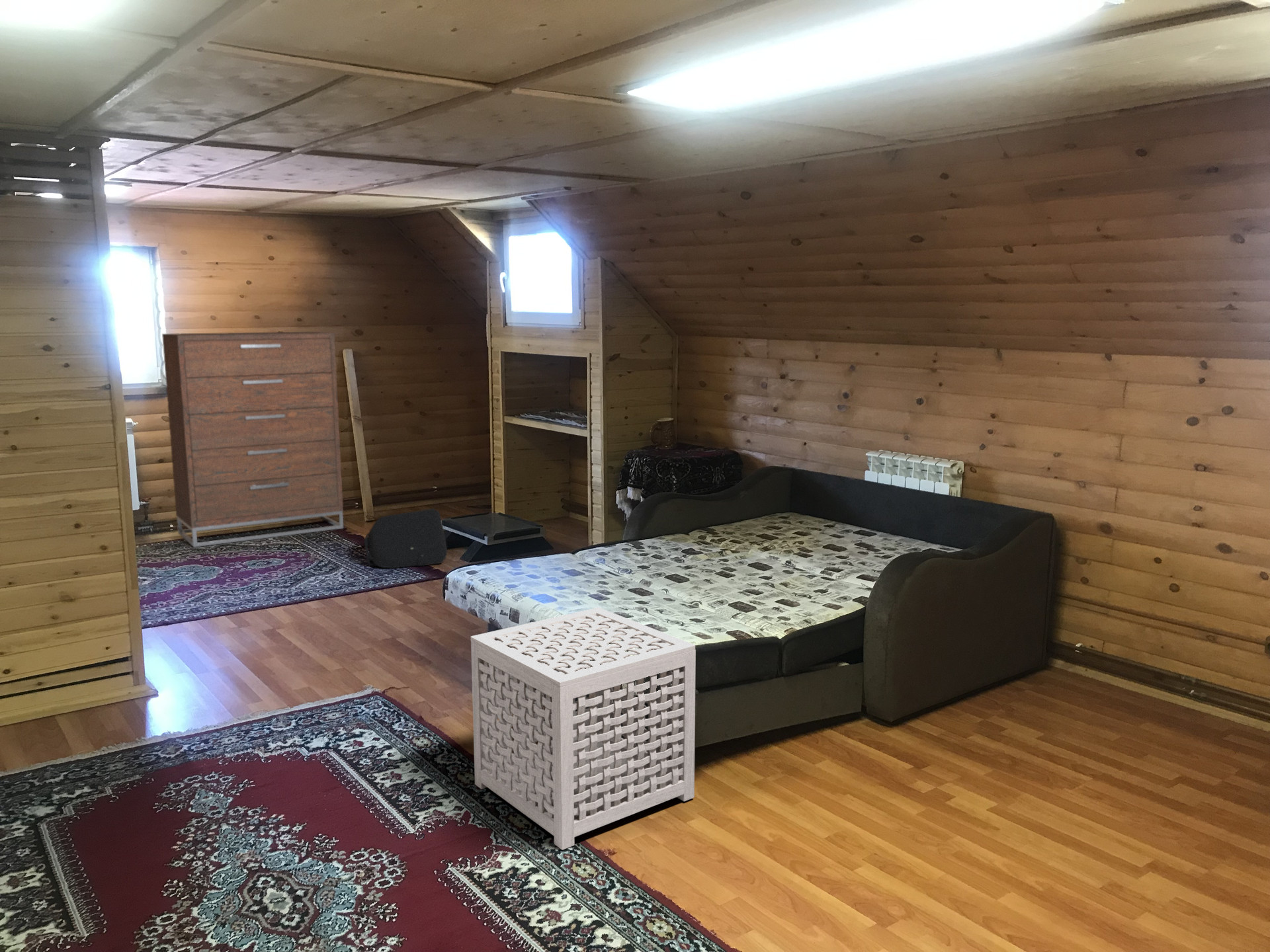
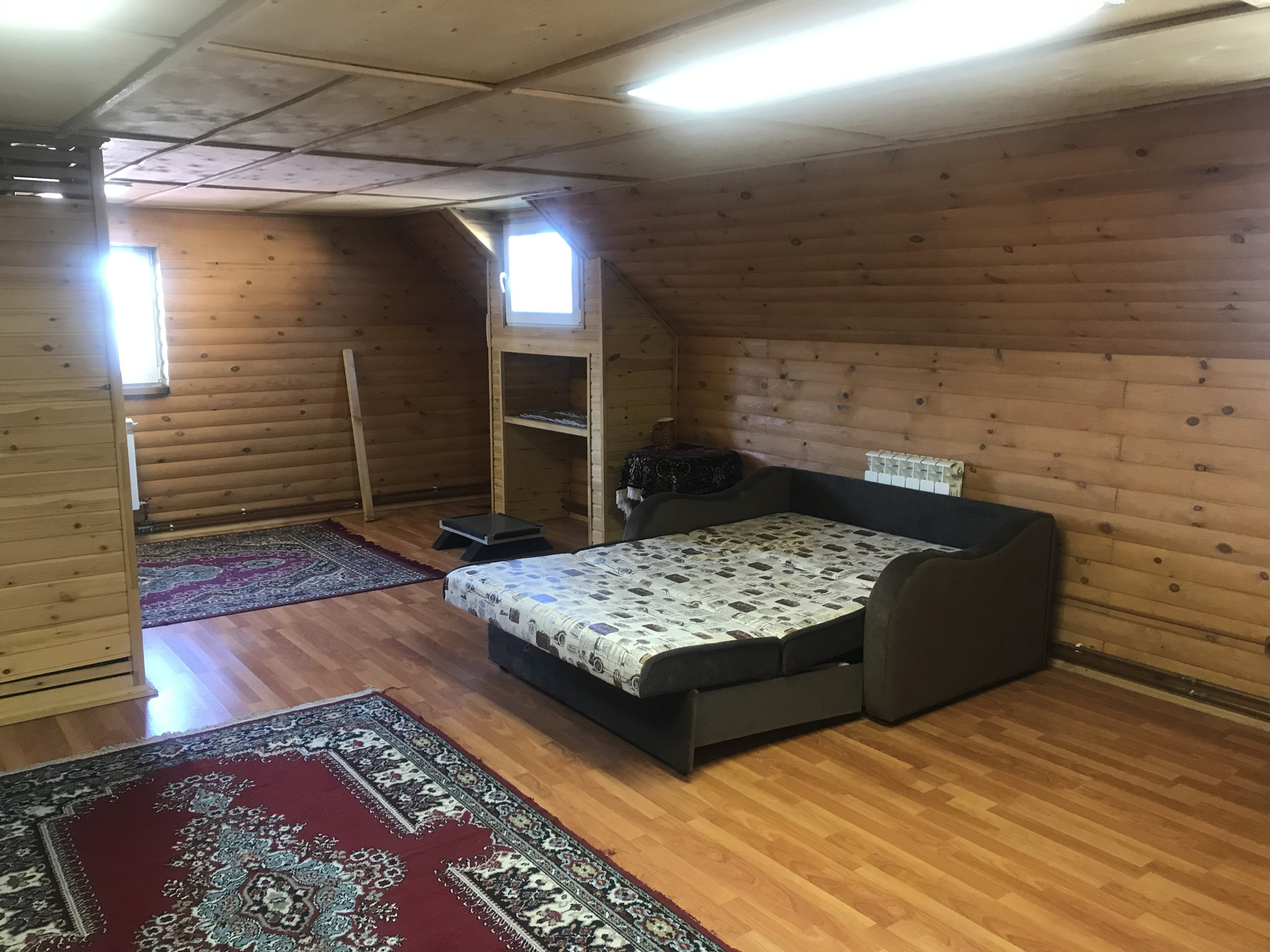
- side table (582, 717)
- backpack (404, 537)
- dresser (256, 434)
